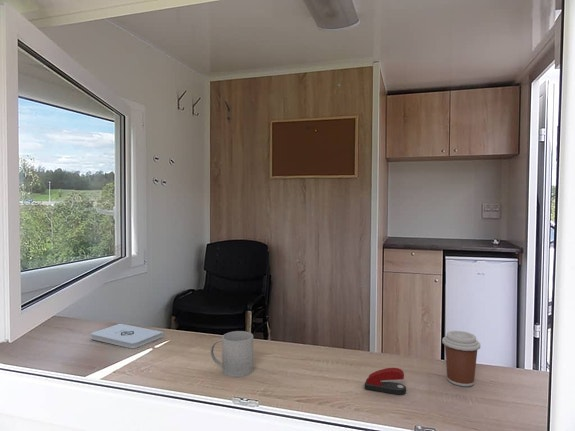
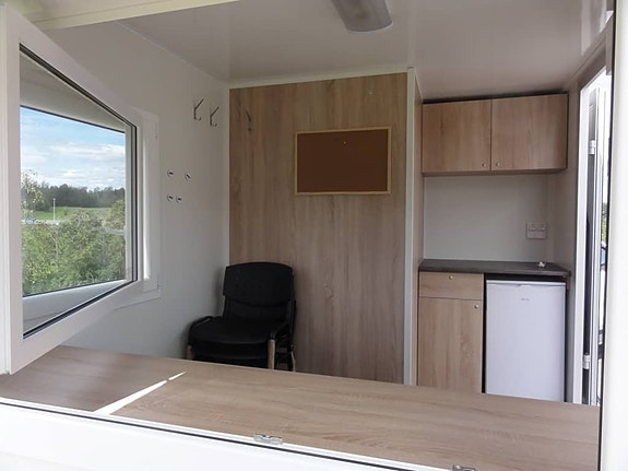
- coffee cup (460, 357)
- notepad (126, 335)
- stapler (385, 378)
- mug (231, 352)
